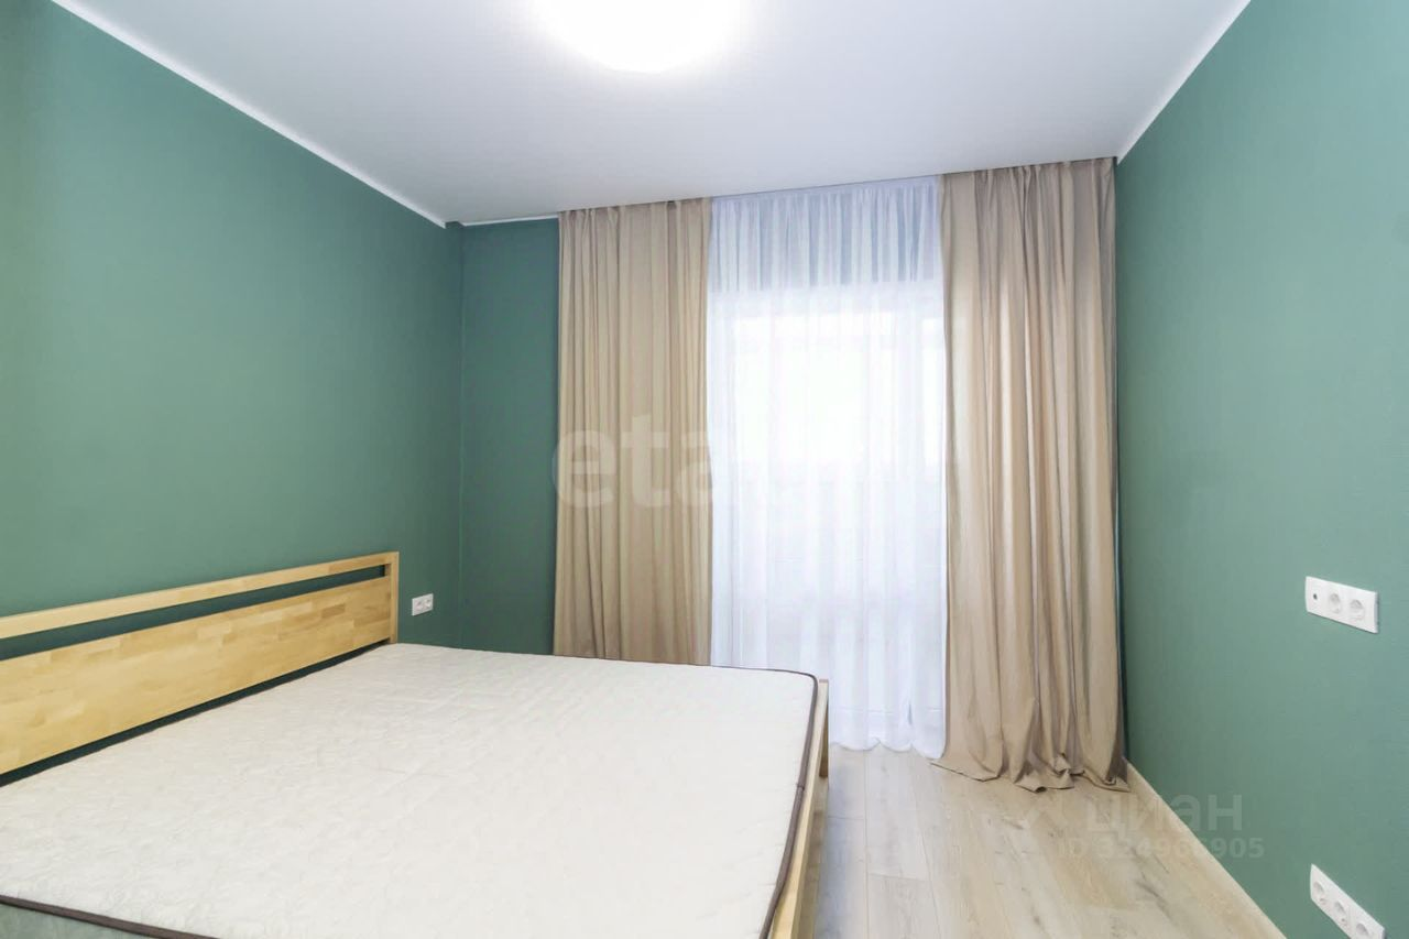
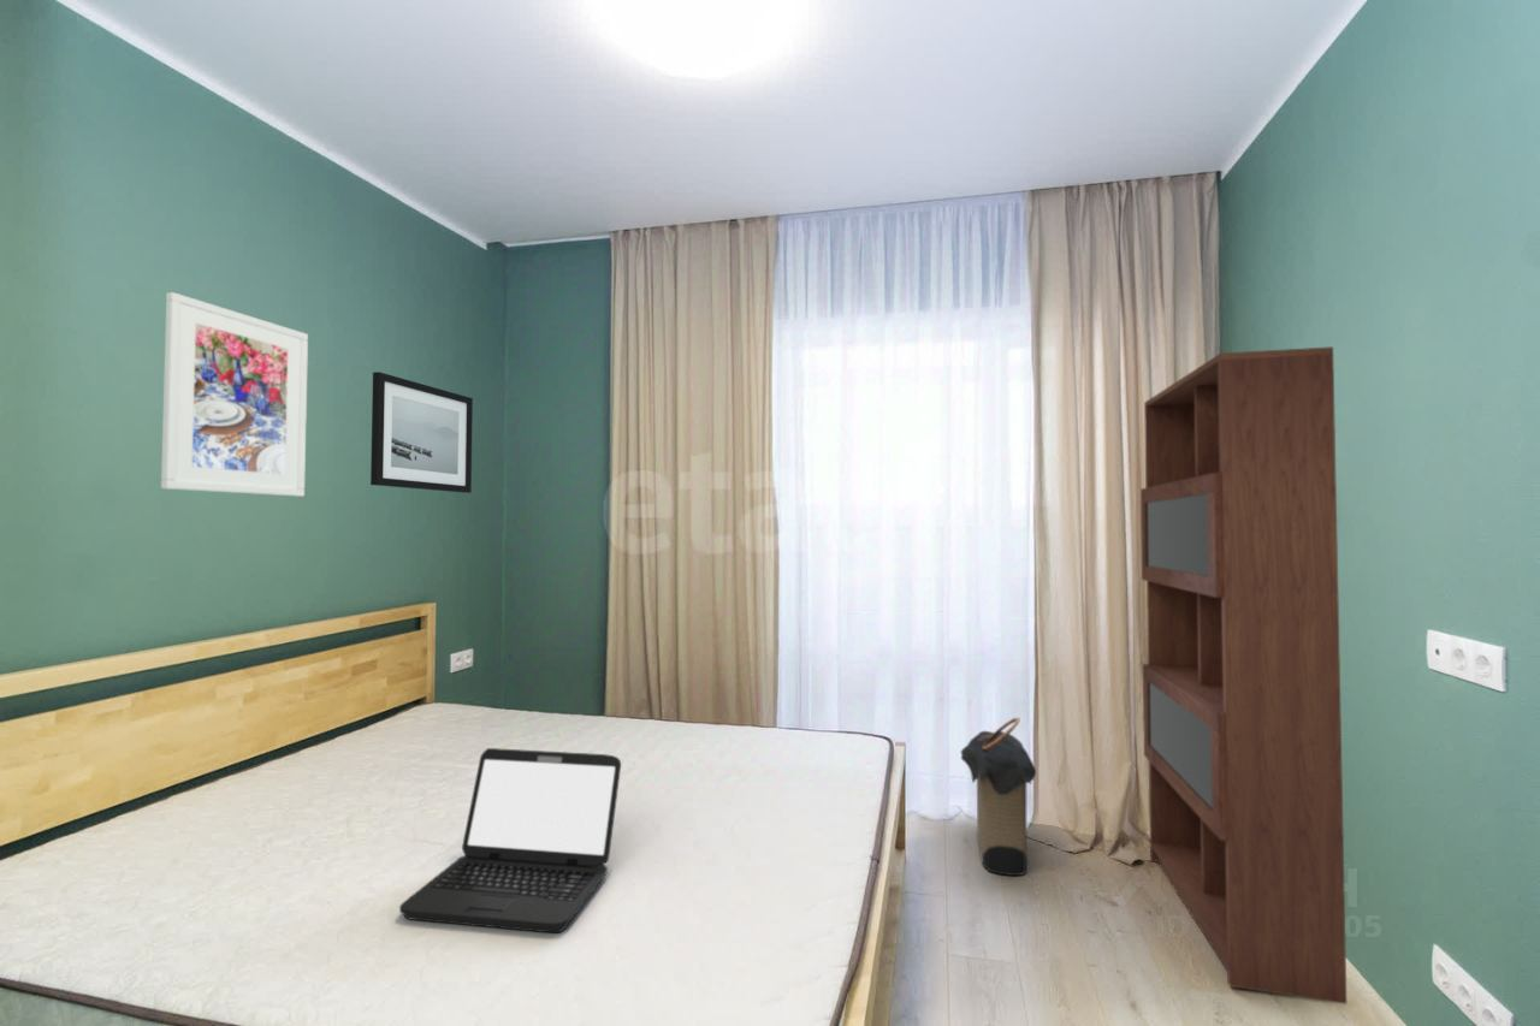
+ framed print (241, 403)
+ laundry hamper (996, 781)
+ wall art (426, 437)
+ laptop (519, 830)
+ bookcase (1222, 646)
